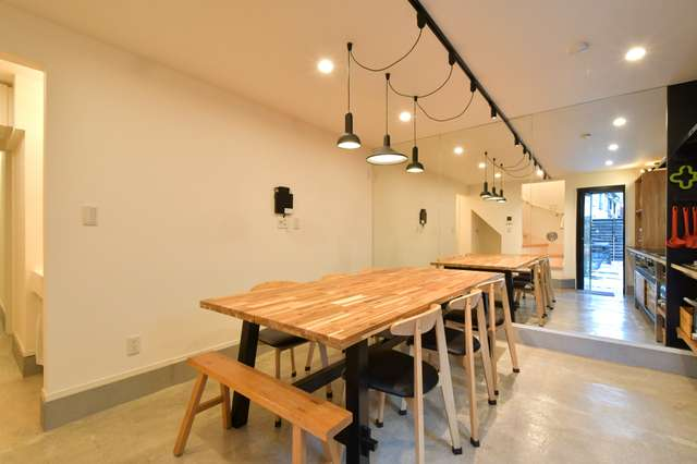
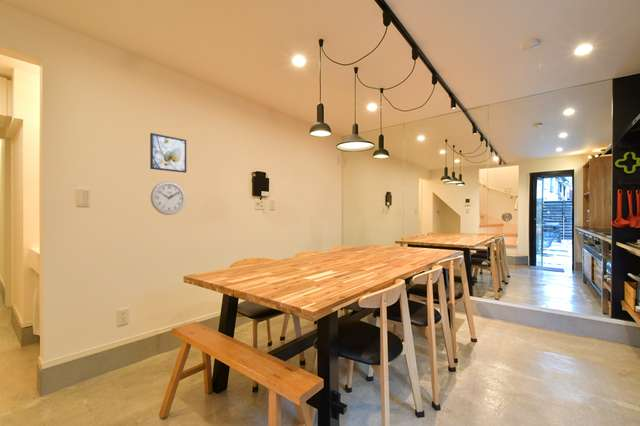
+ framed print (169, 153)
+ wall clock (169, 198)
